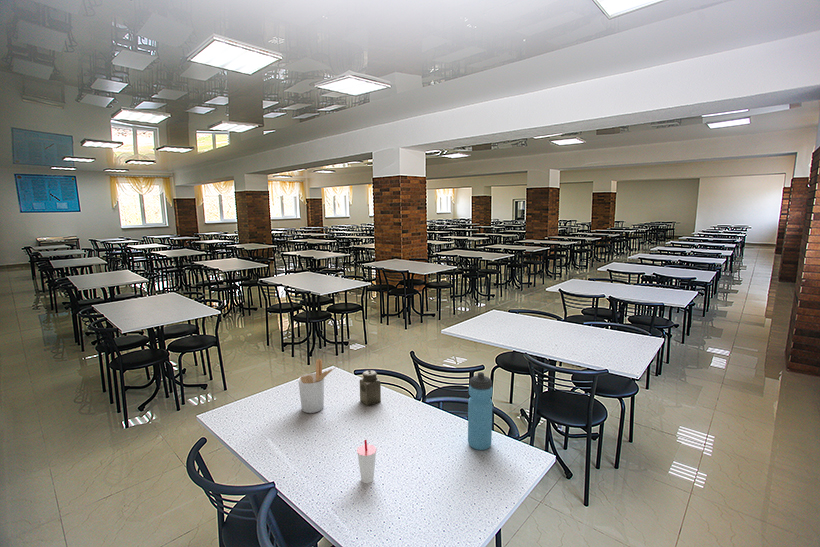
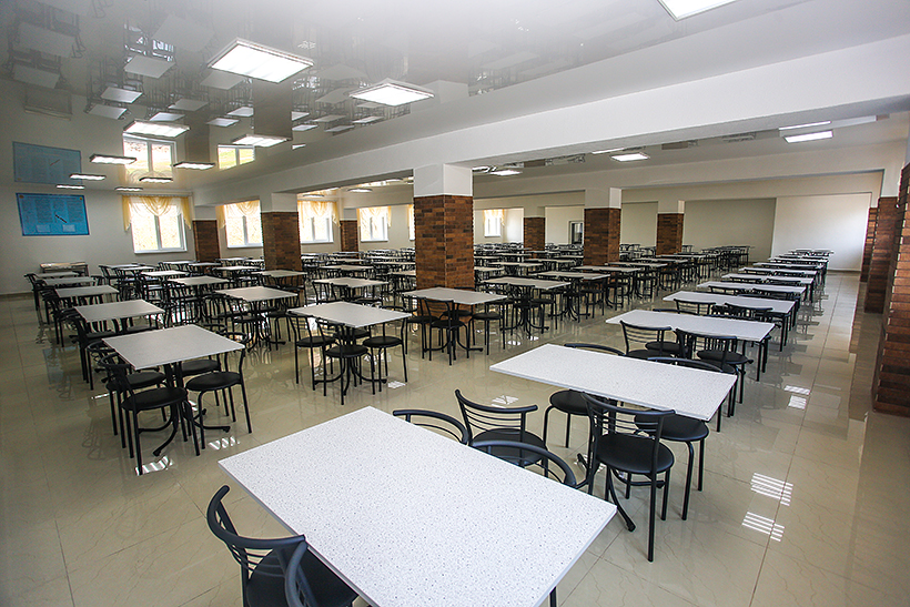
- salt shaker (370, 386)
- water bottle (480, 409)
- utensil holder (317, 386)
- cup (366, 459)
